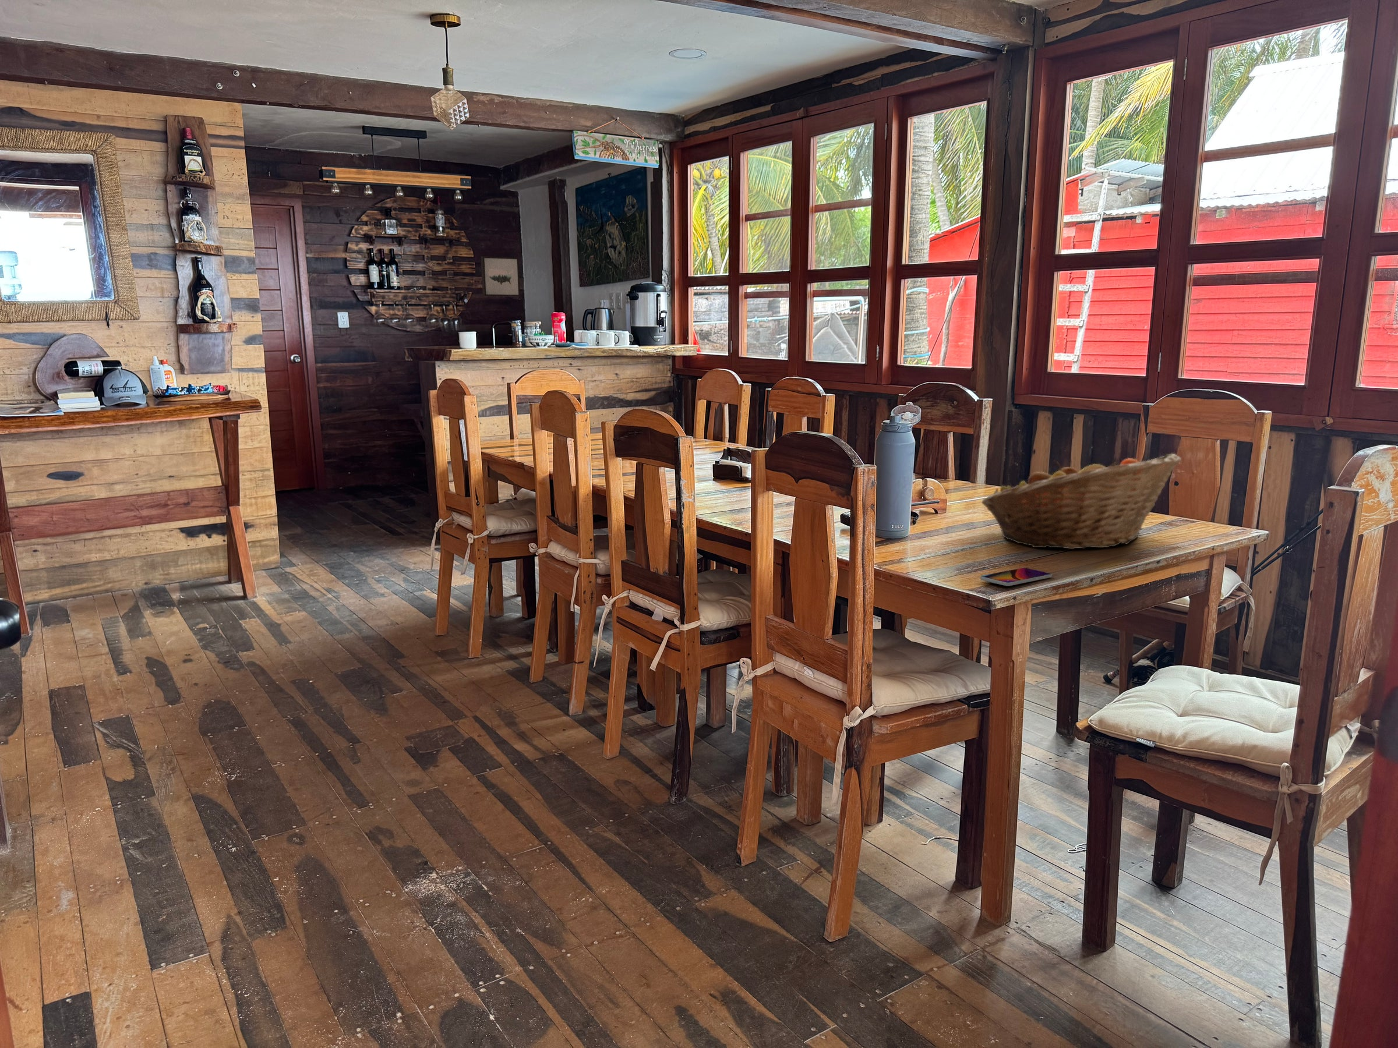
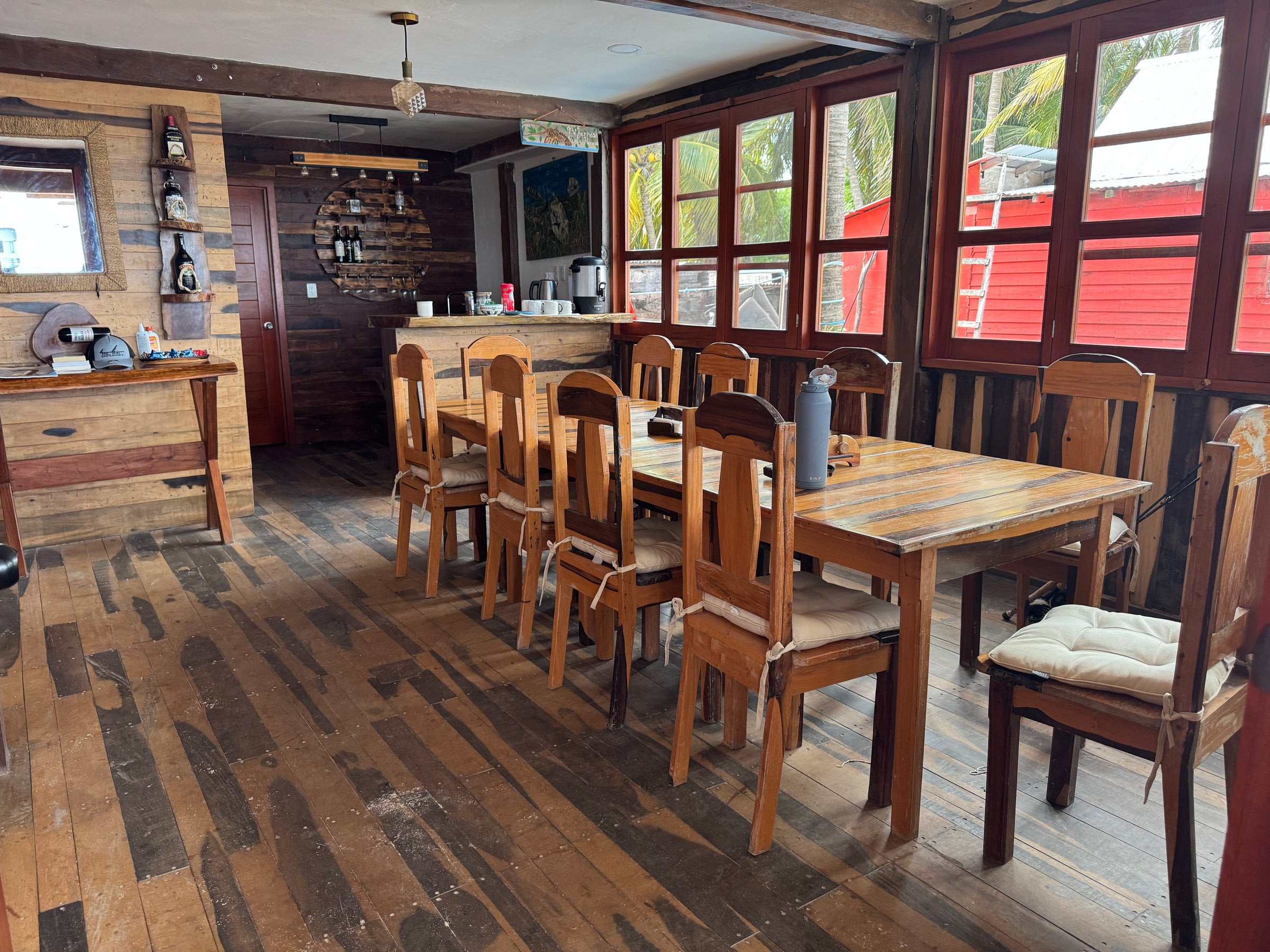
- fruit basket (1080, 495)
- smartphone (1016, 576)
- wall art (501, 276)
